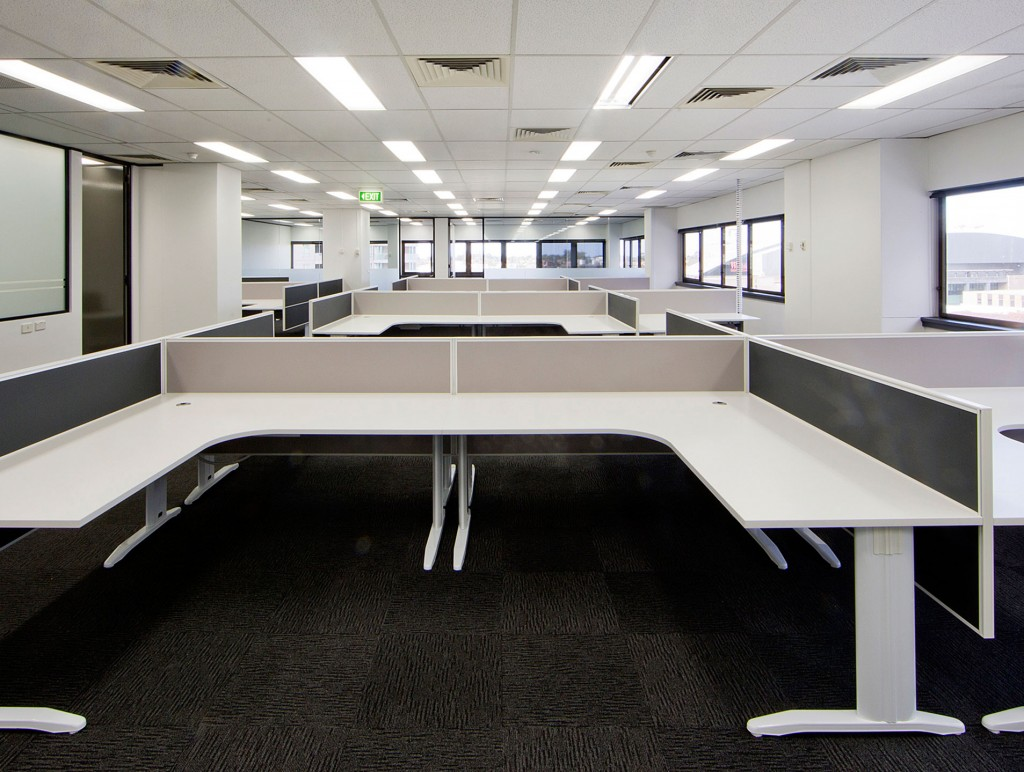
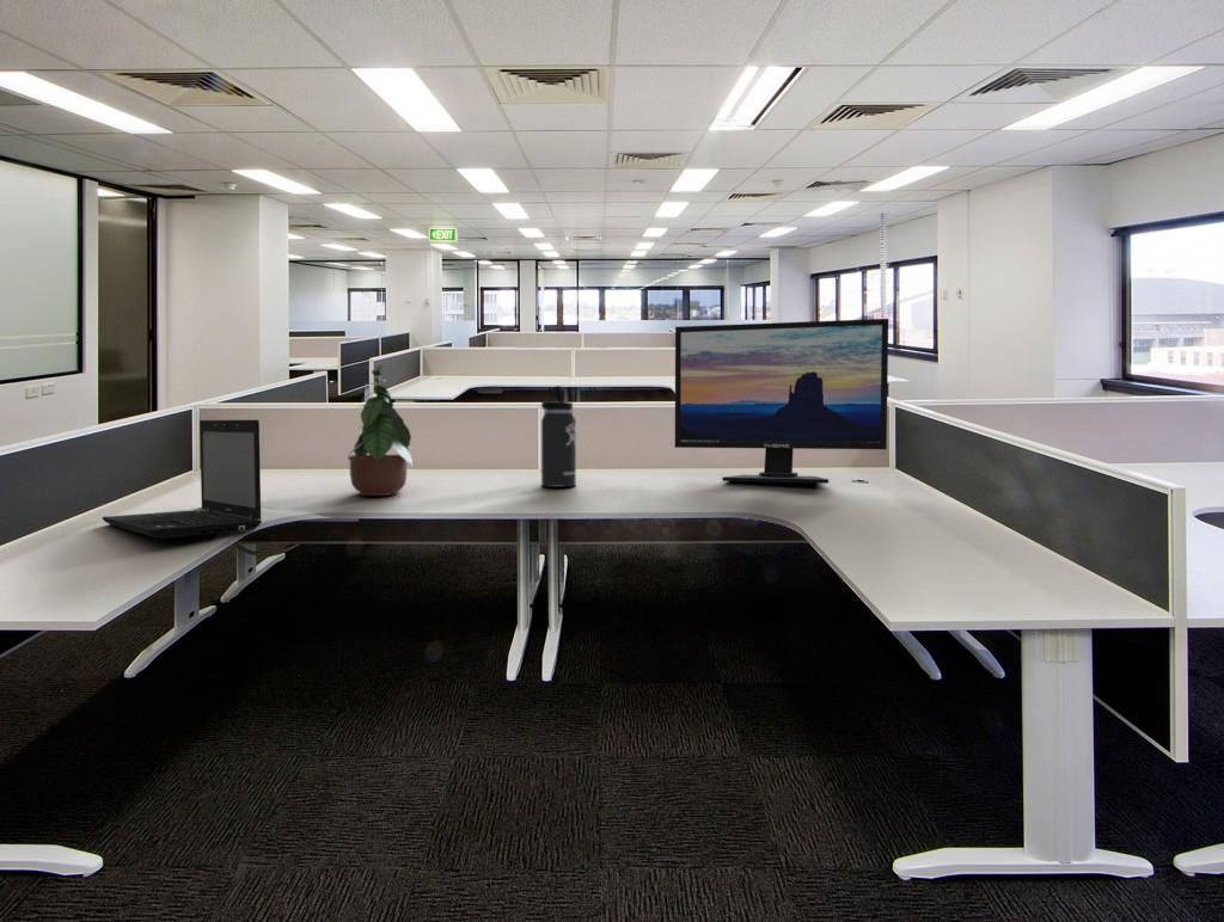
+ laptop (201, 473)
+ potted plant (381, 429)
+ computer monitor (778, 402)
+ thermos bottle (556, 436)
